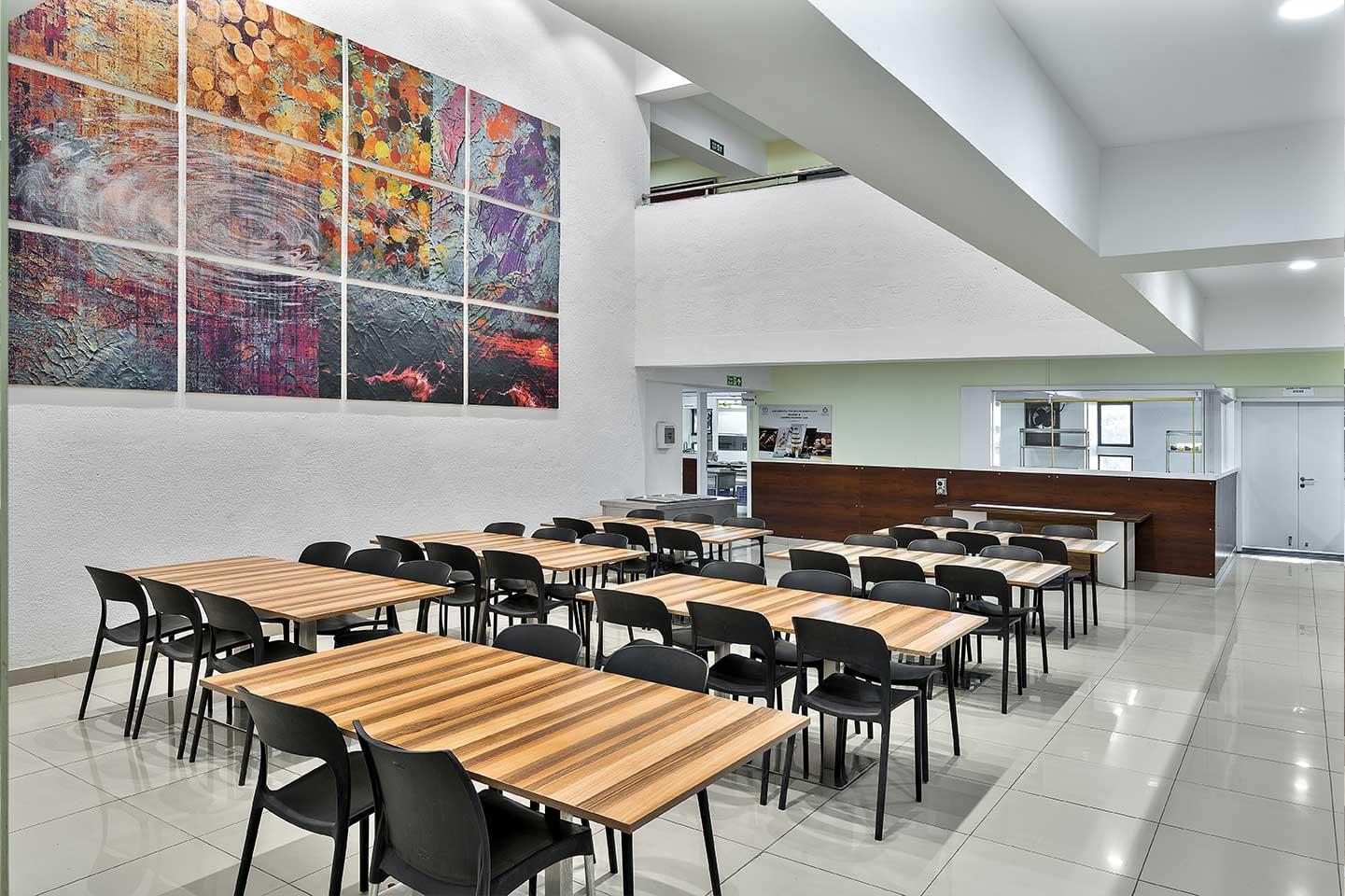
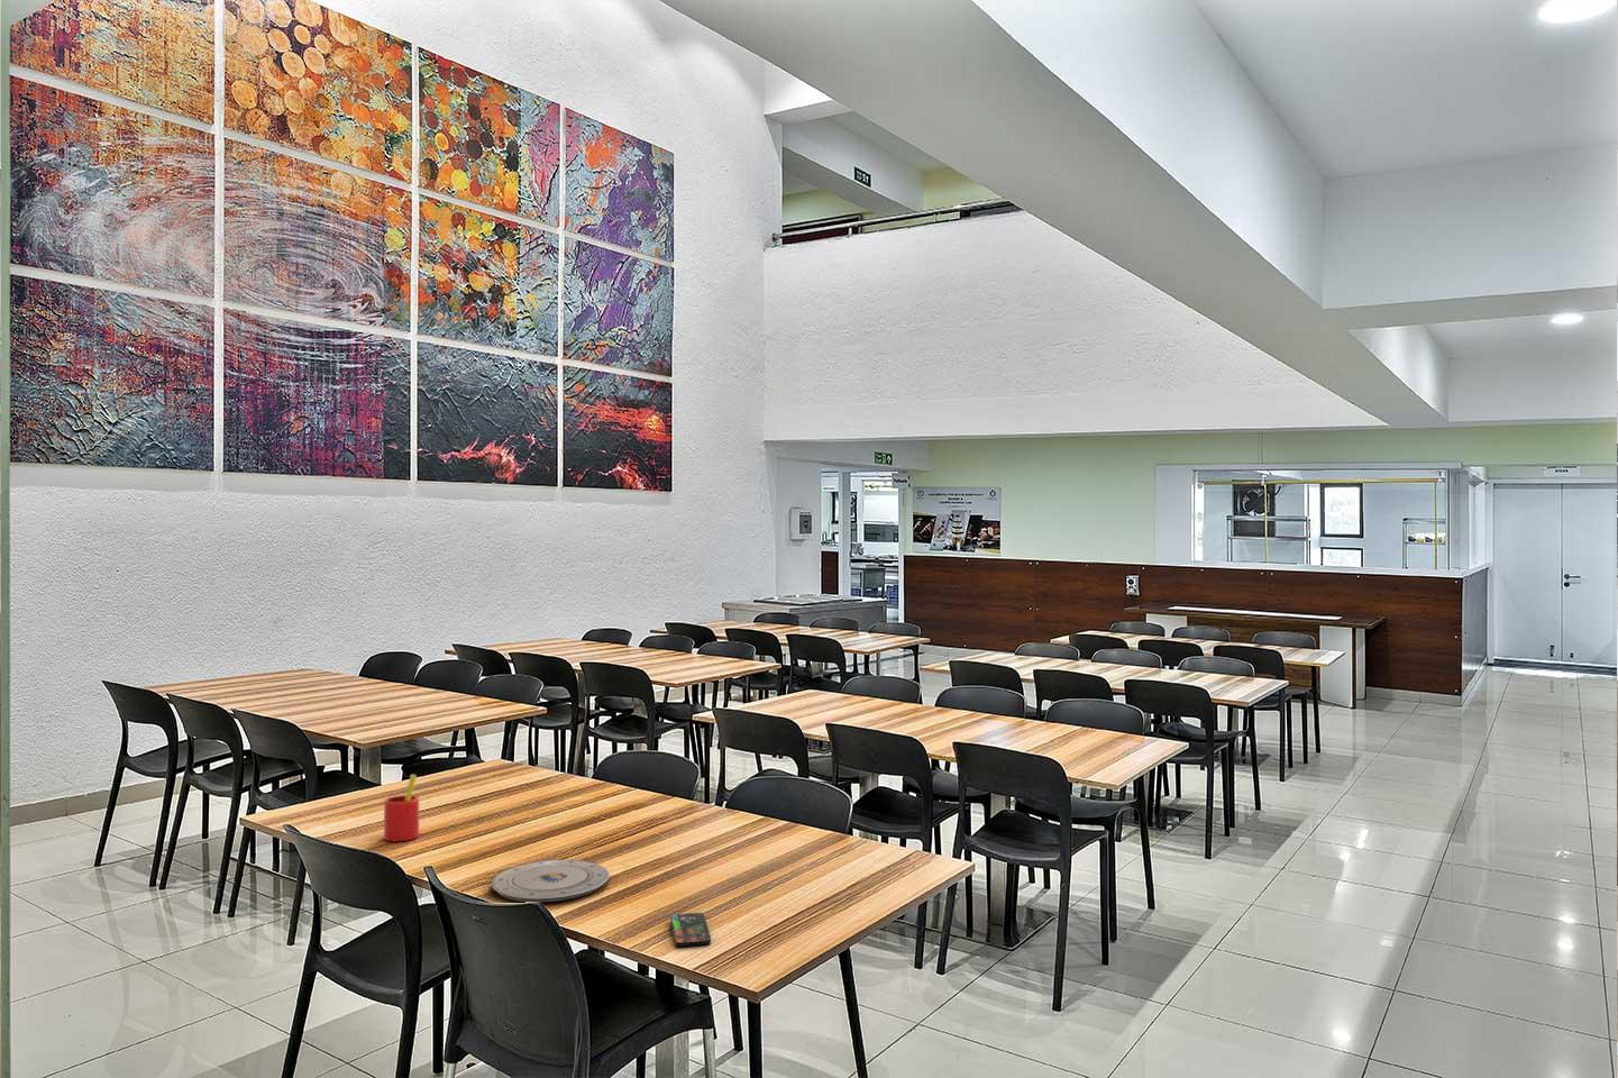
+ straw (403, 804)
+ plate (550, 881)
+ smartphone (689, 929)
